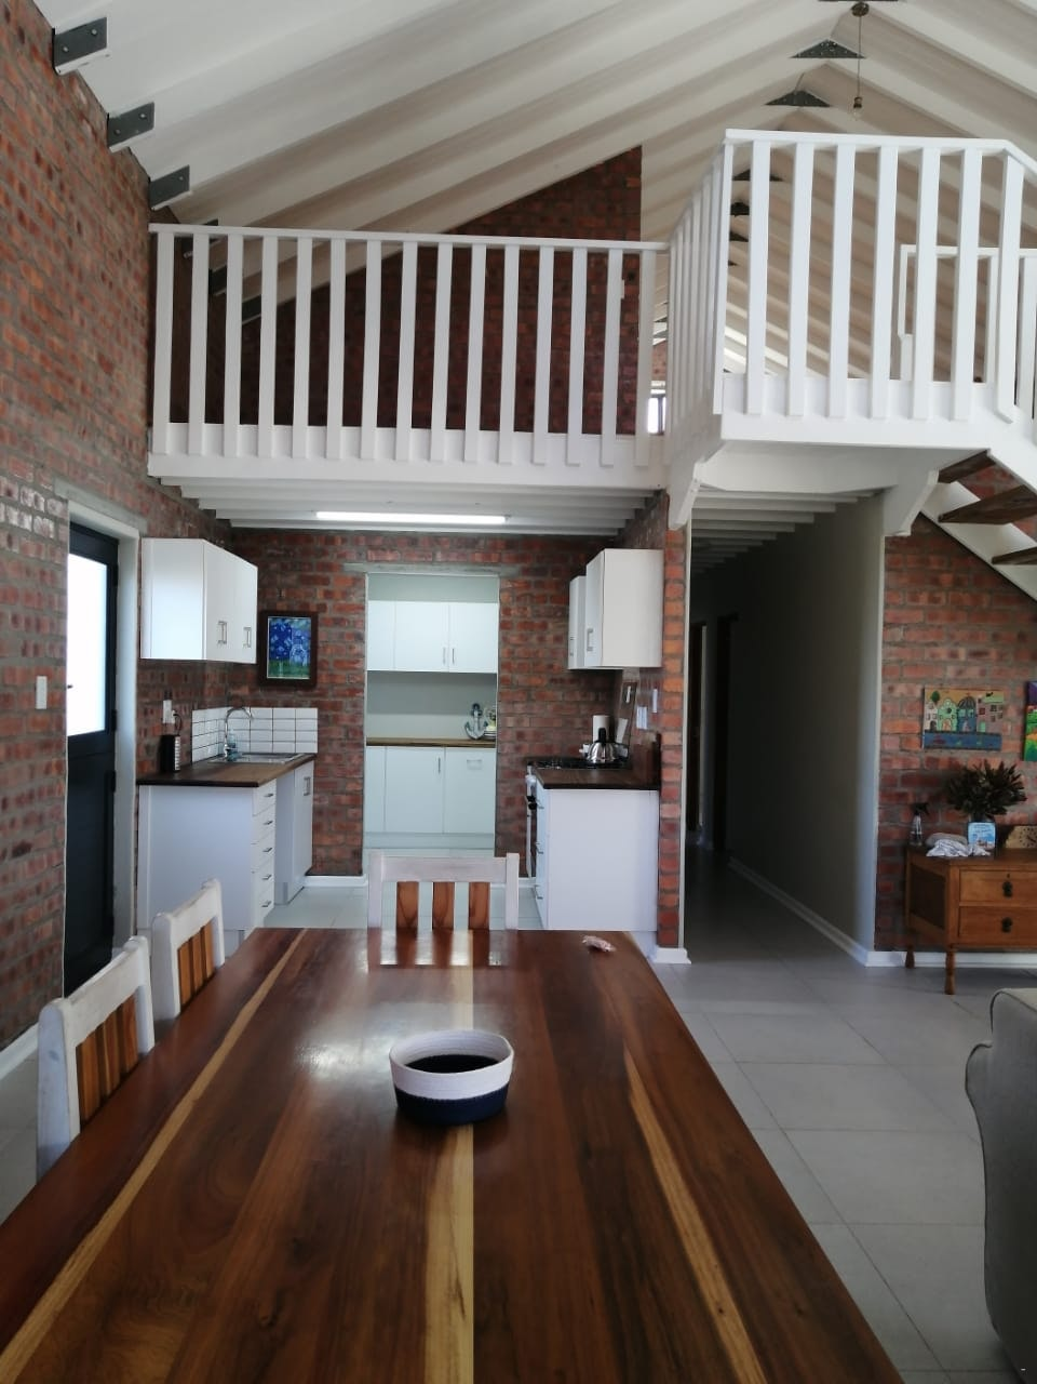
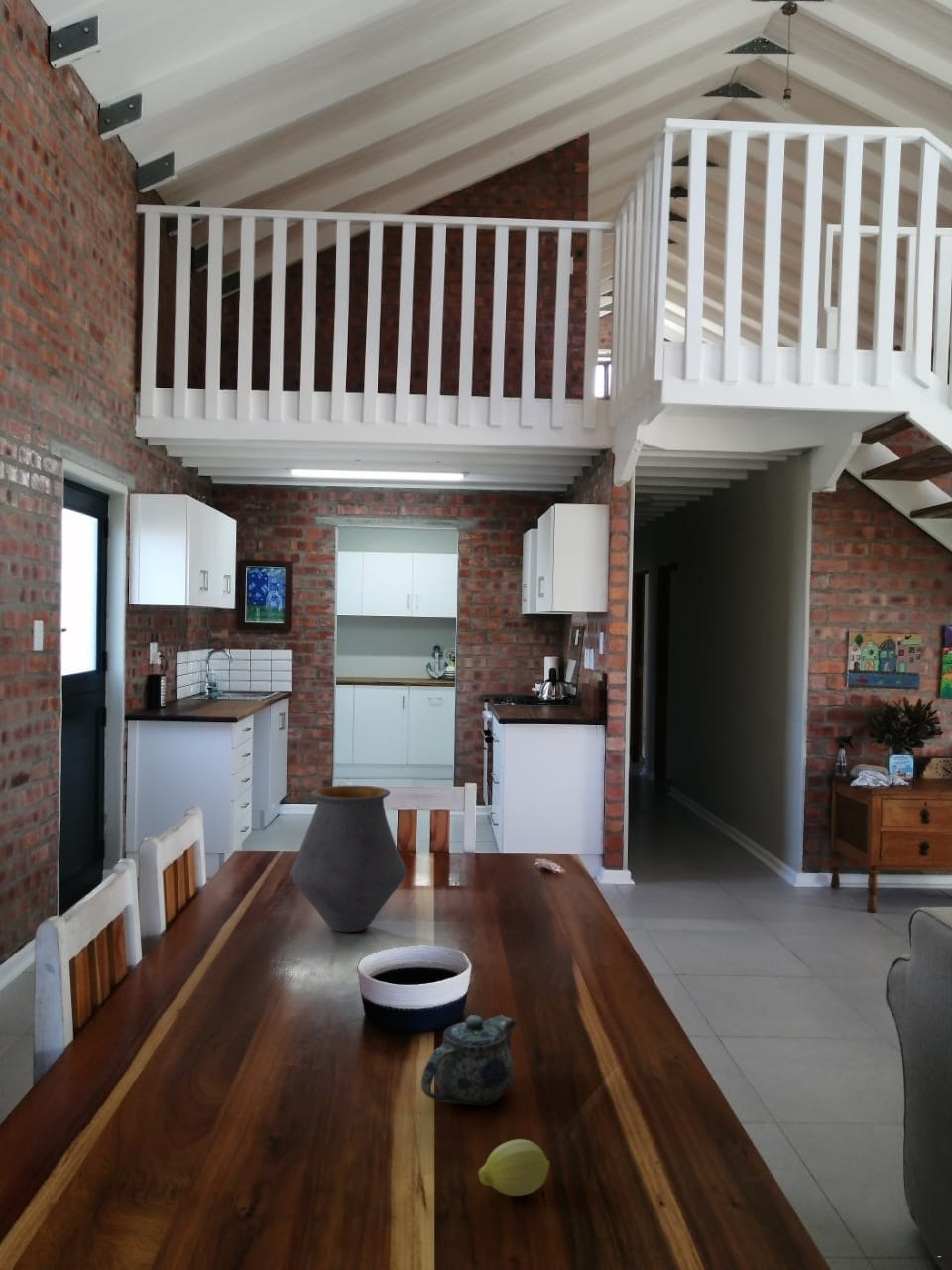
+ chinaware (471, 1057)
+ vase (348, 858)
+ fruit (516, 1168)
